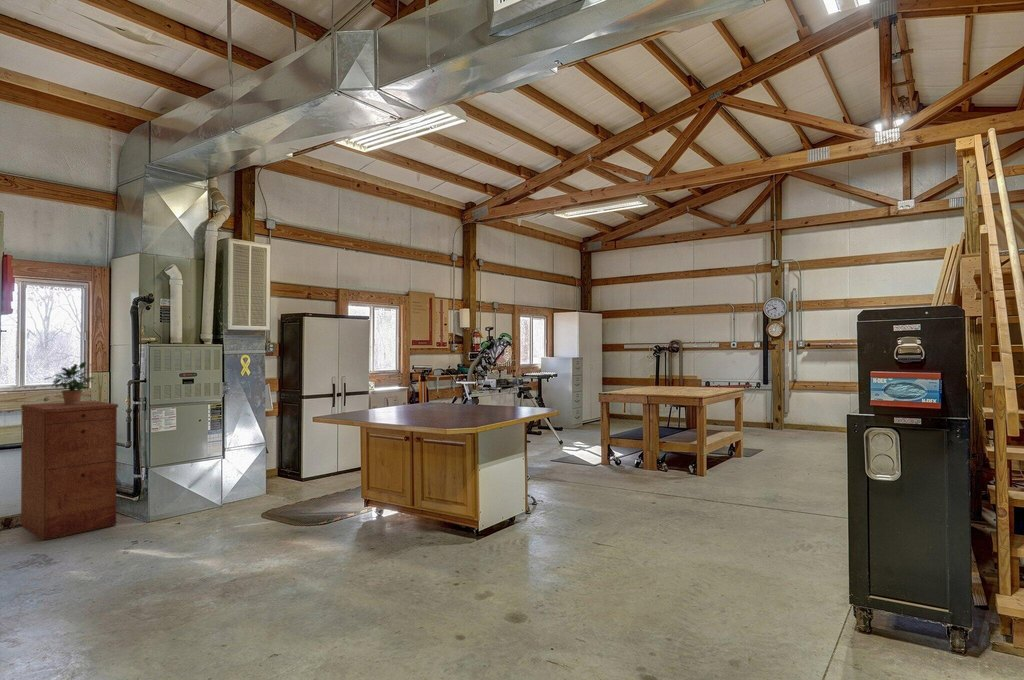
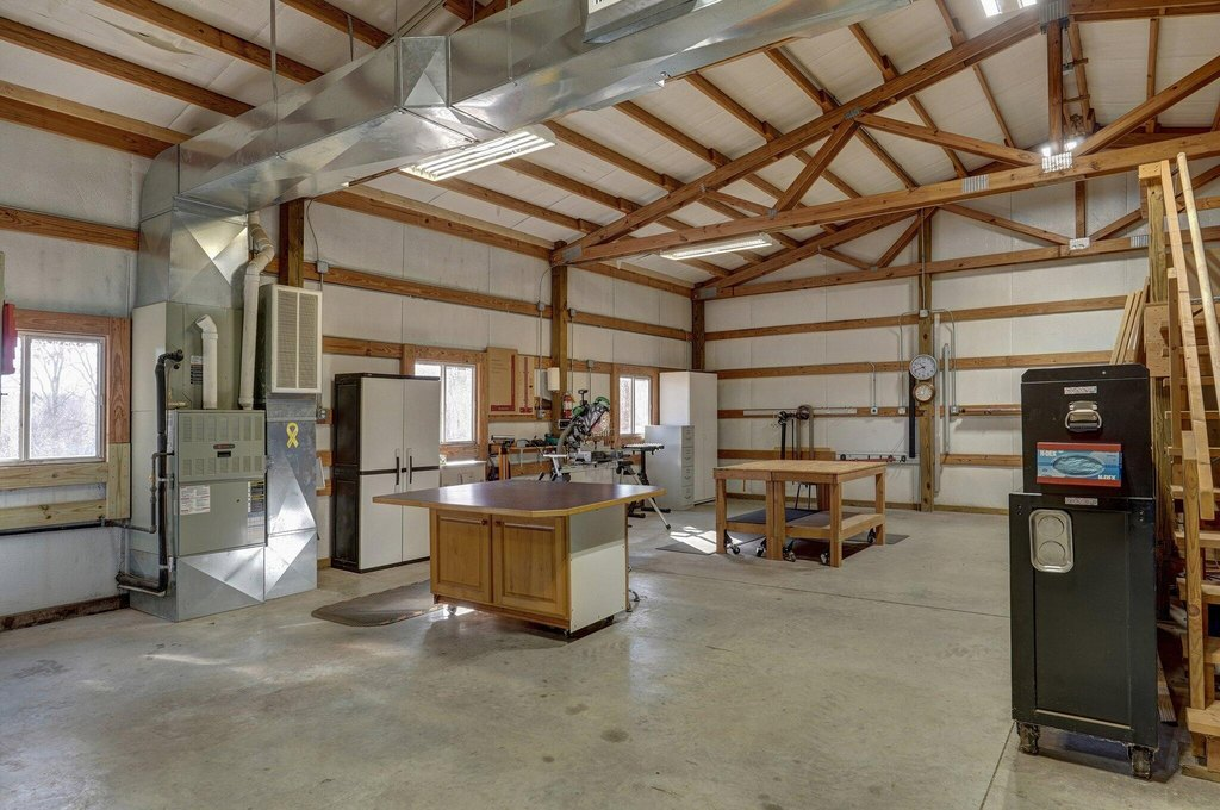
- potted plant (68, 382)
- filing cabinet (69, 465)
